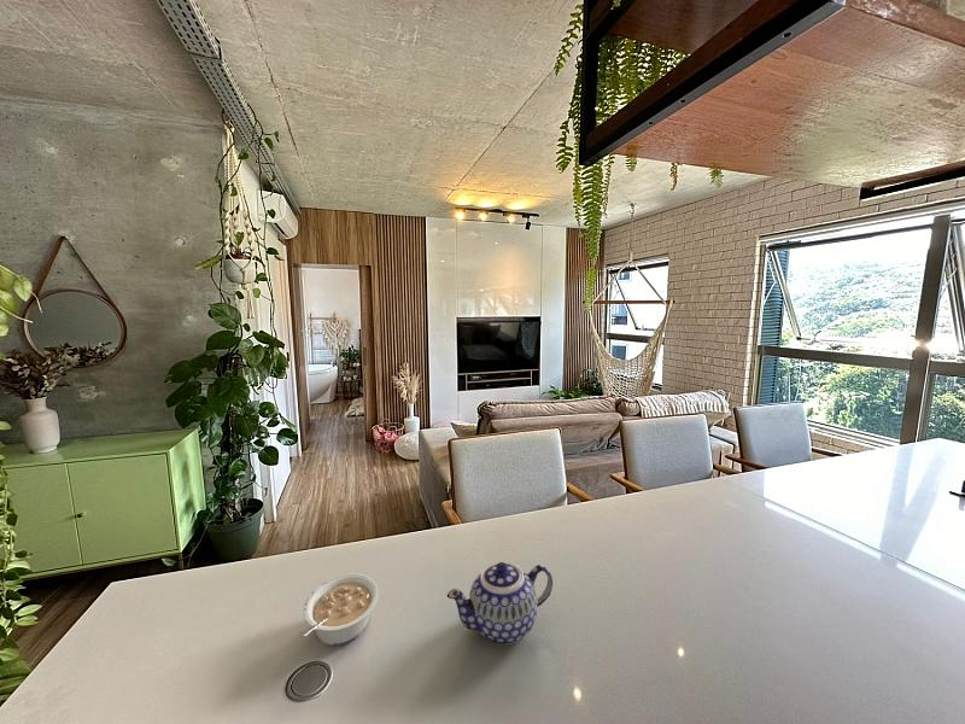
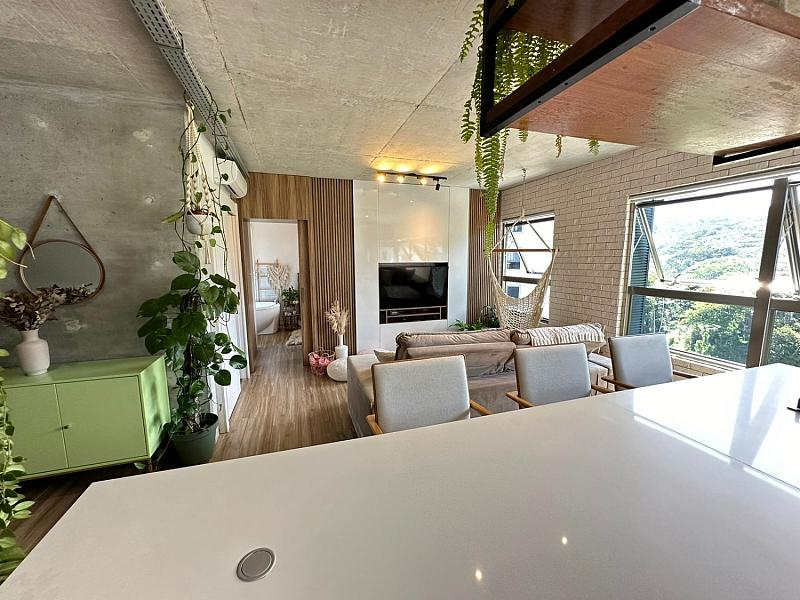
- legume (341, 611)
- teapot (502, 595)
